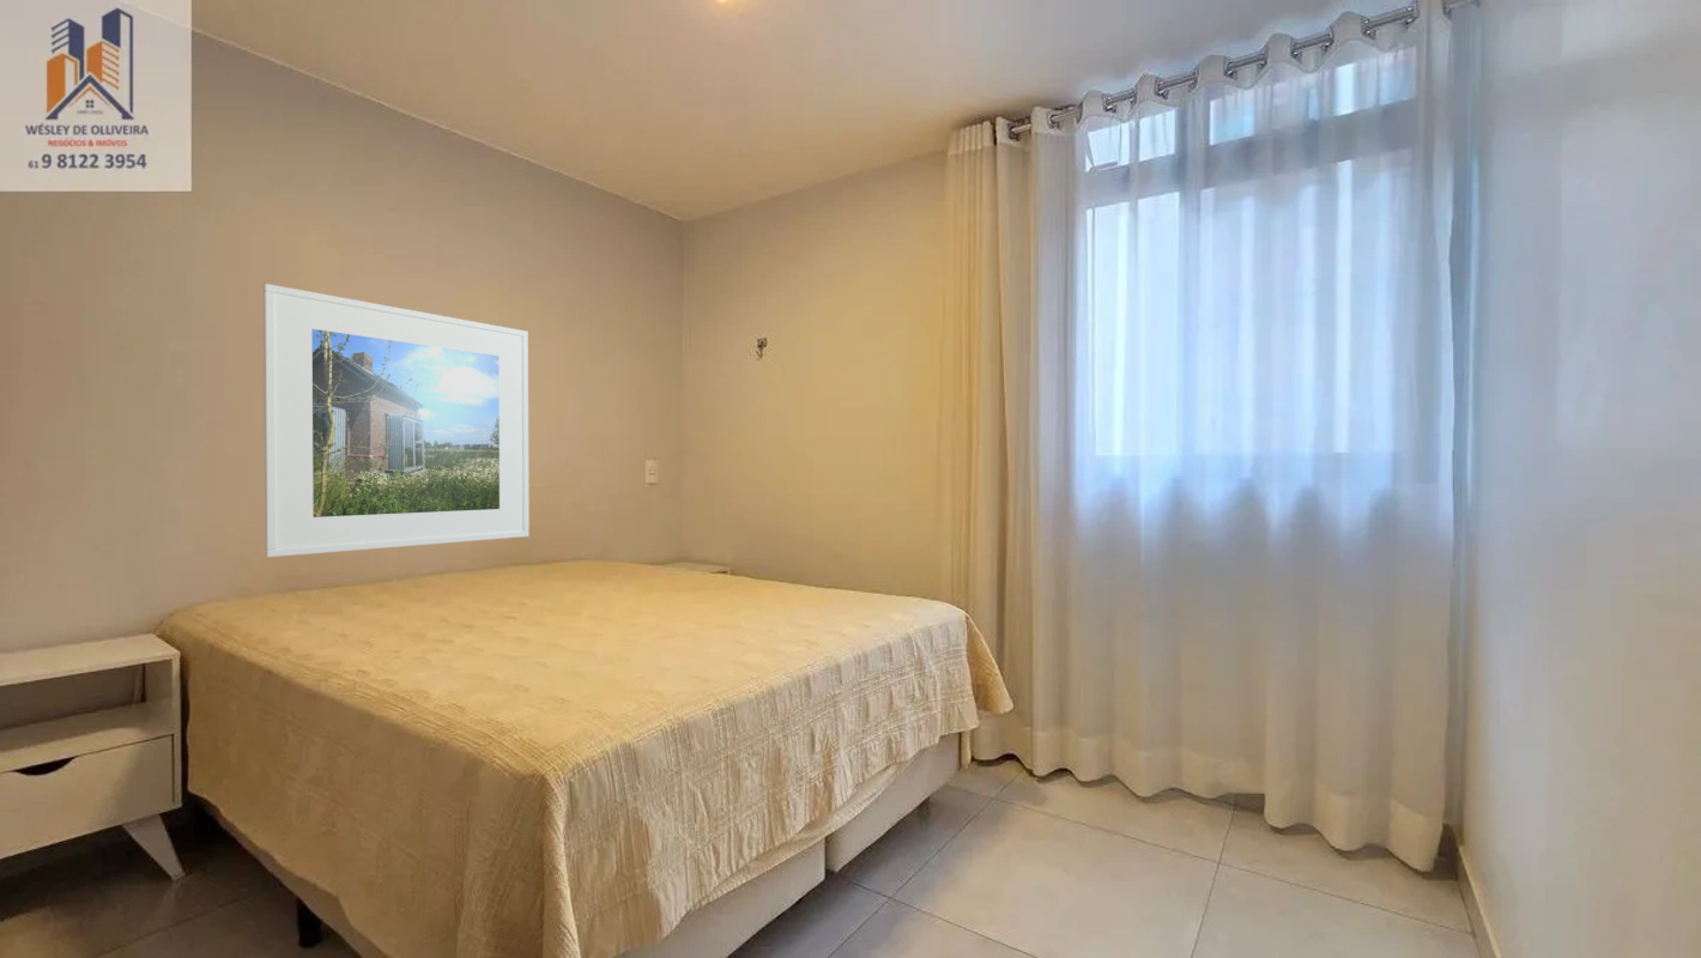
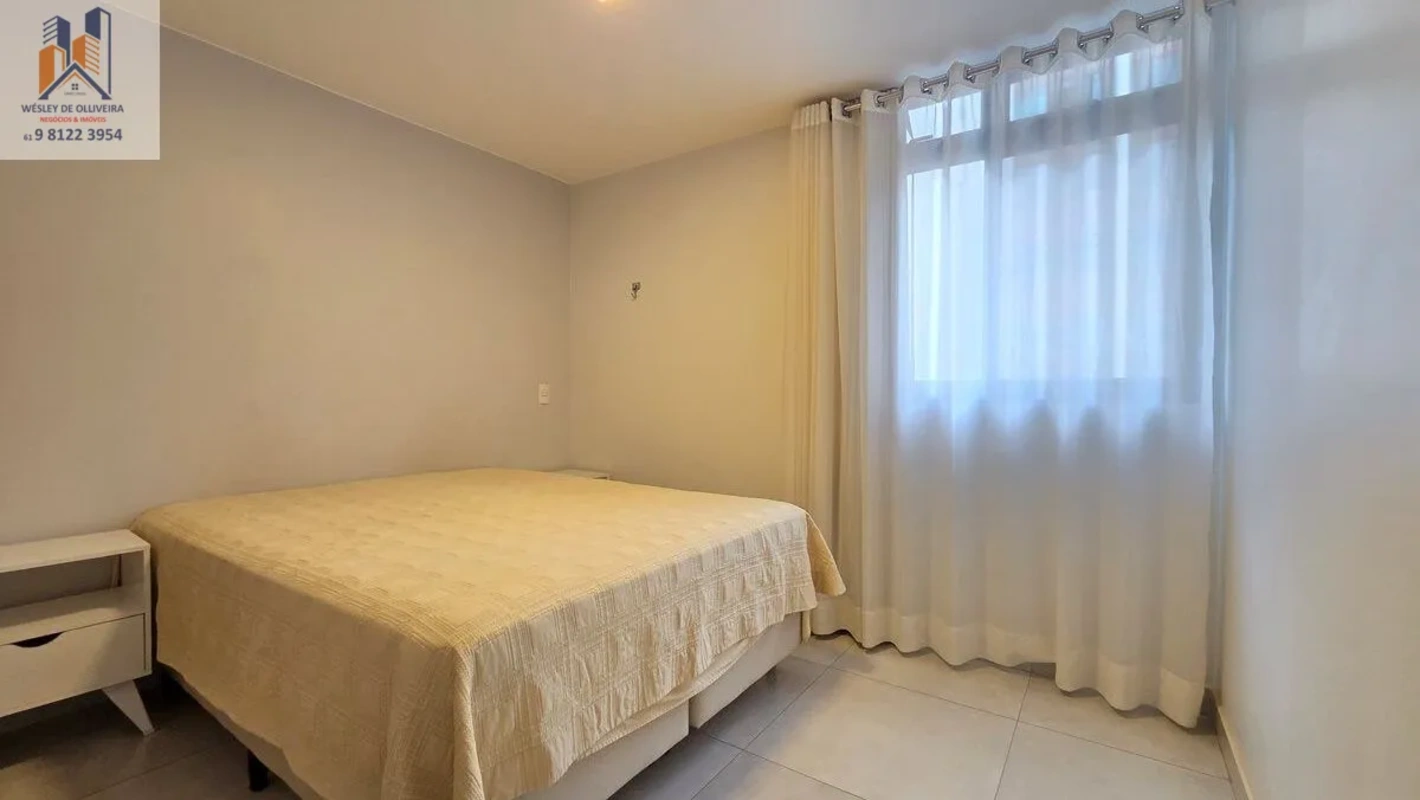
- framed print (414, 428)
